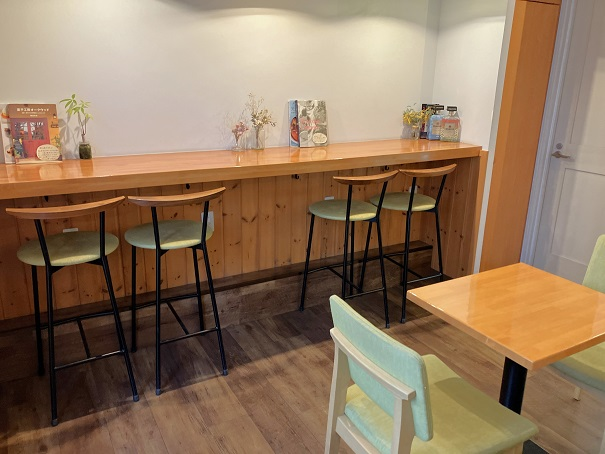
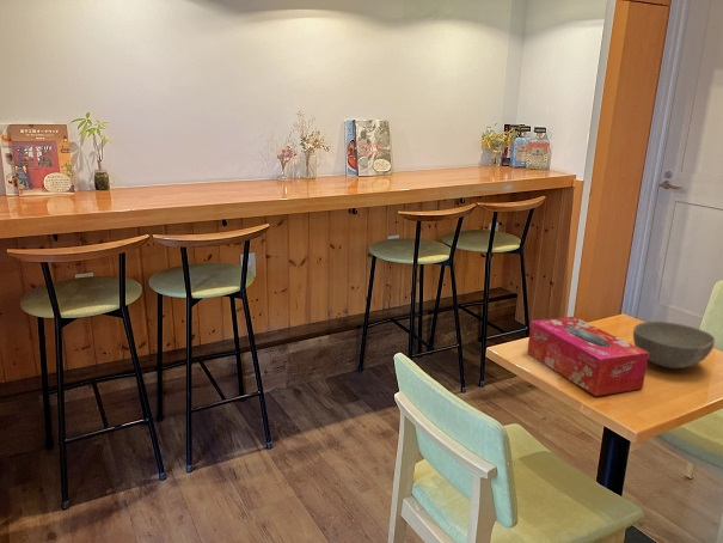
+ tissue box (583, 353)
+ bowl (670, 348)
